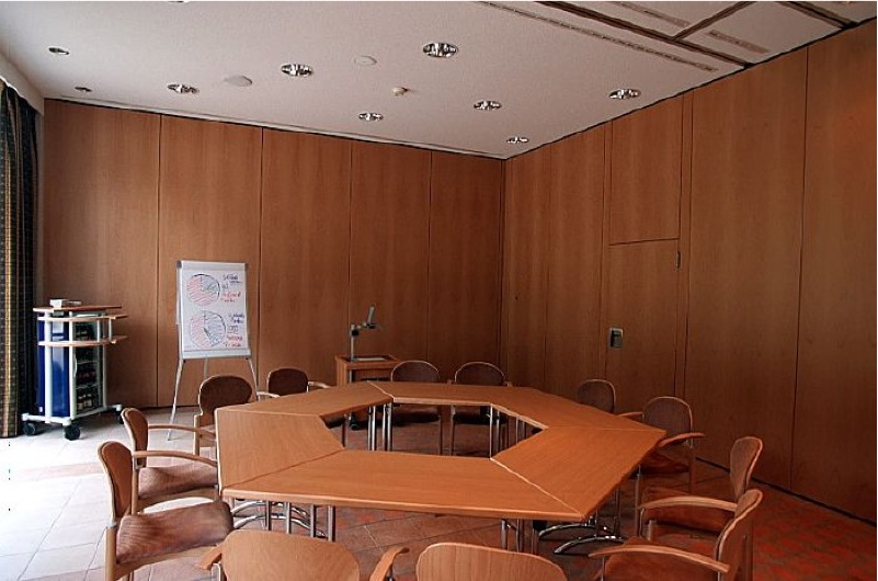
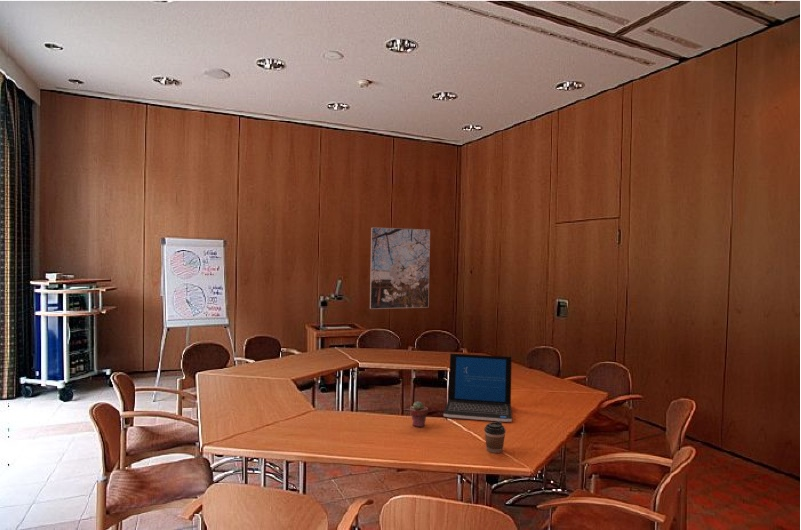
+ coffee cup (494, 436)
+ laptop (479, 385)
+ potted succulent (418, 413)
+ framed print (400, 268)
